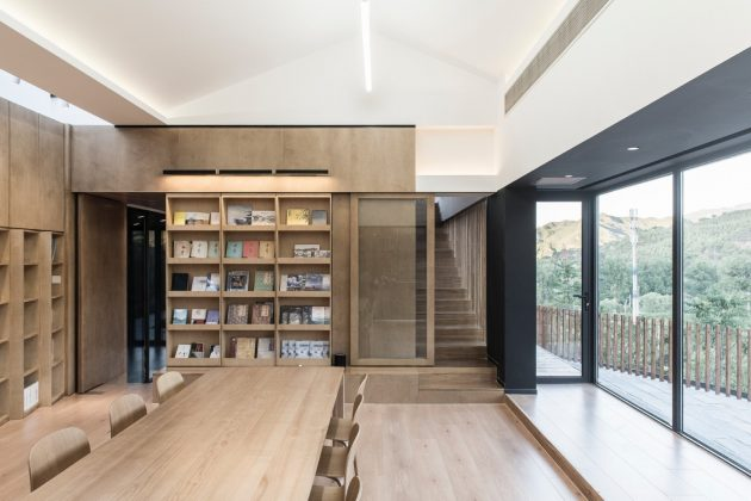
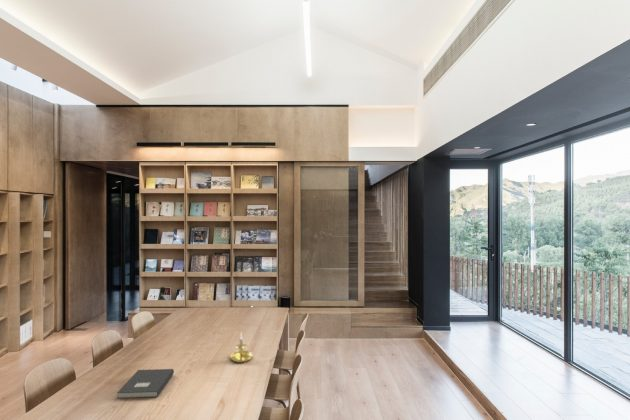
+ candle holder (241, 344)
+ book (147, 382)
